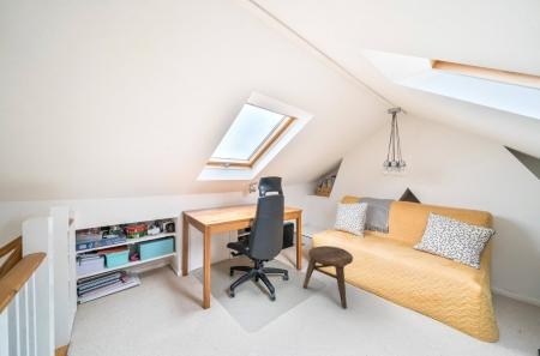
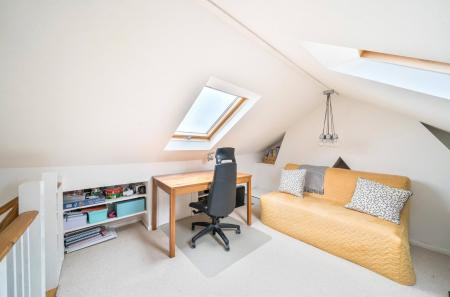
- stool (330, 273)
